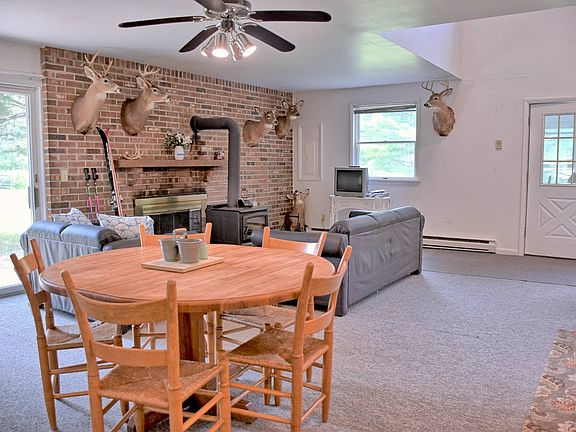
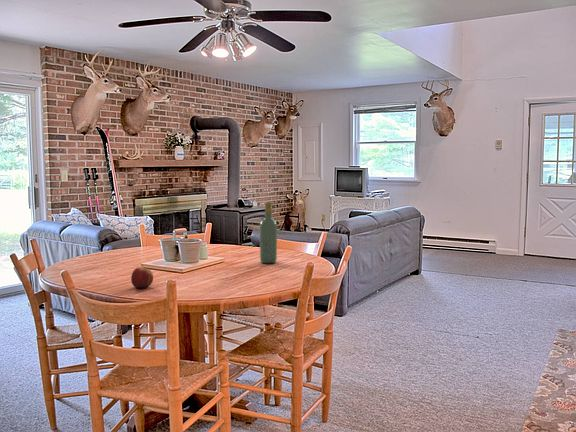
+ wine bottle (268, 232)
+ apple (142, 277)
